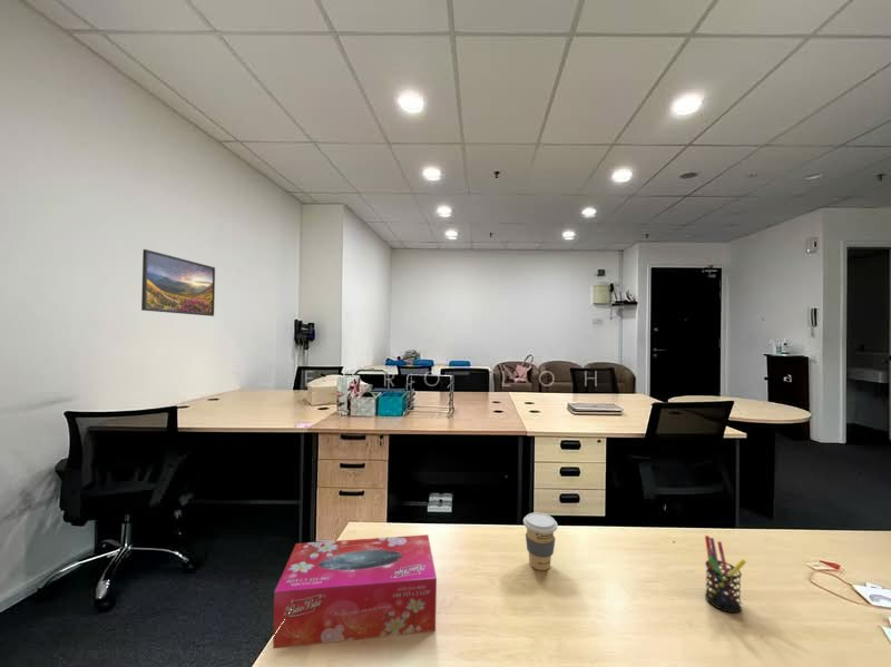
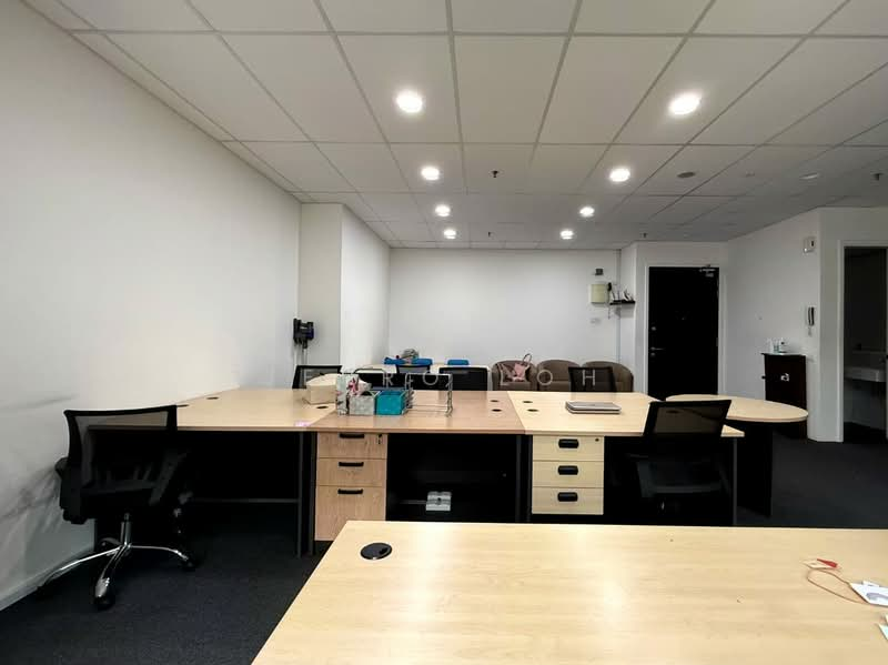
- tissue box (360, 583)
- coffee cup (539, 541)
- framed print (182, 286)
- pen holder (718, 572)
